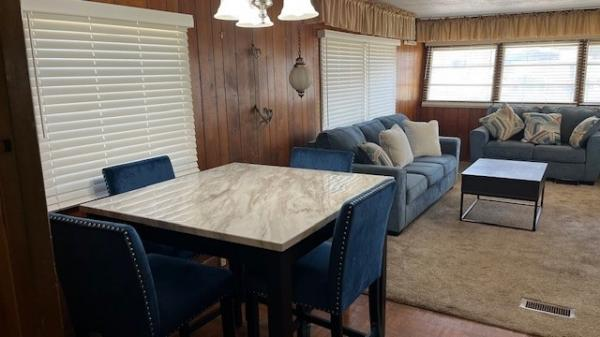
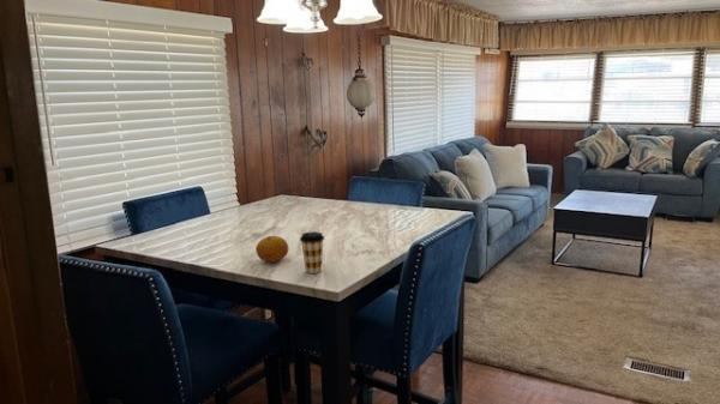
+ fruit (271, 248)
+ coffee cup (312, 252)
